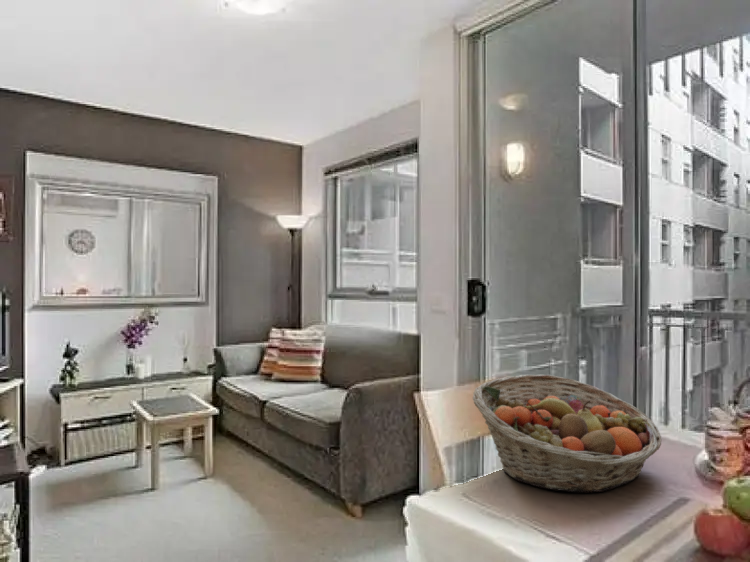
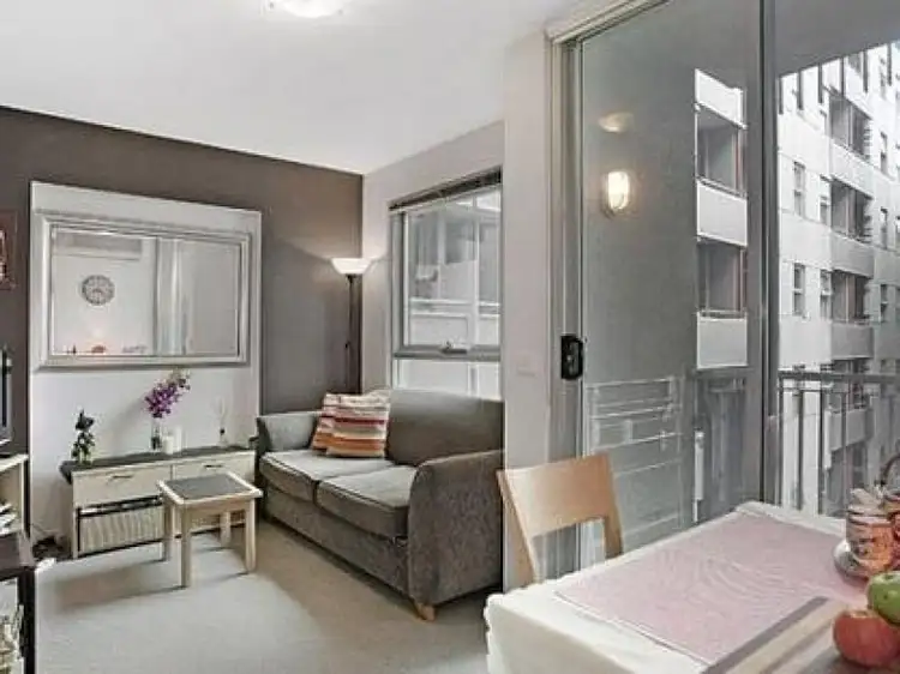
- fruit basket (564, 427)
